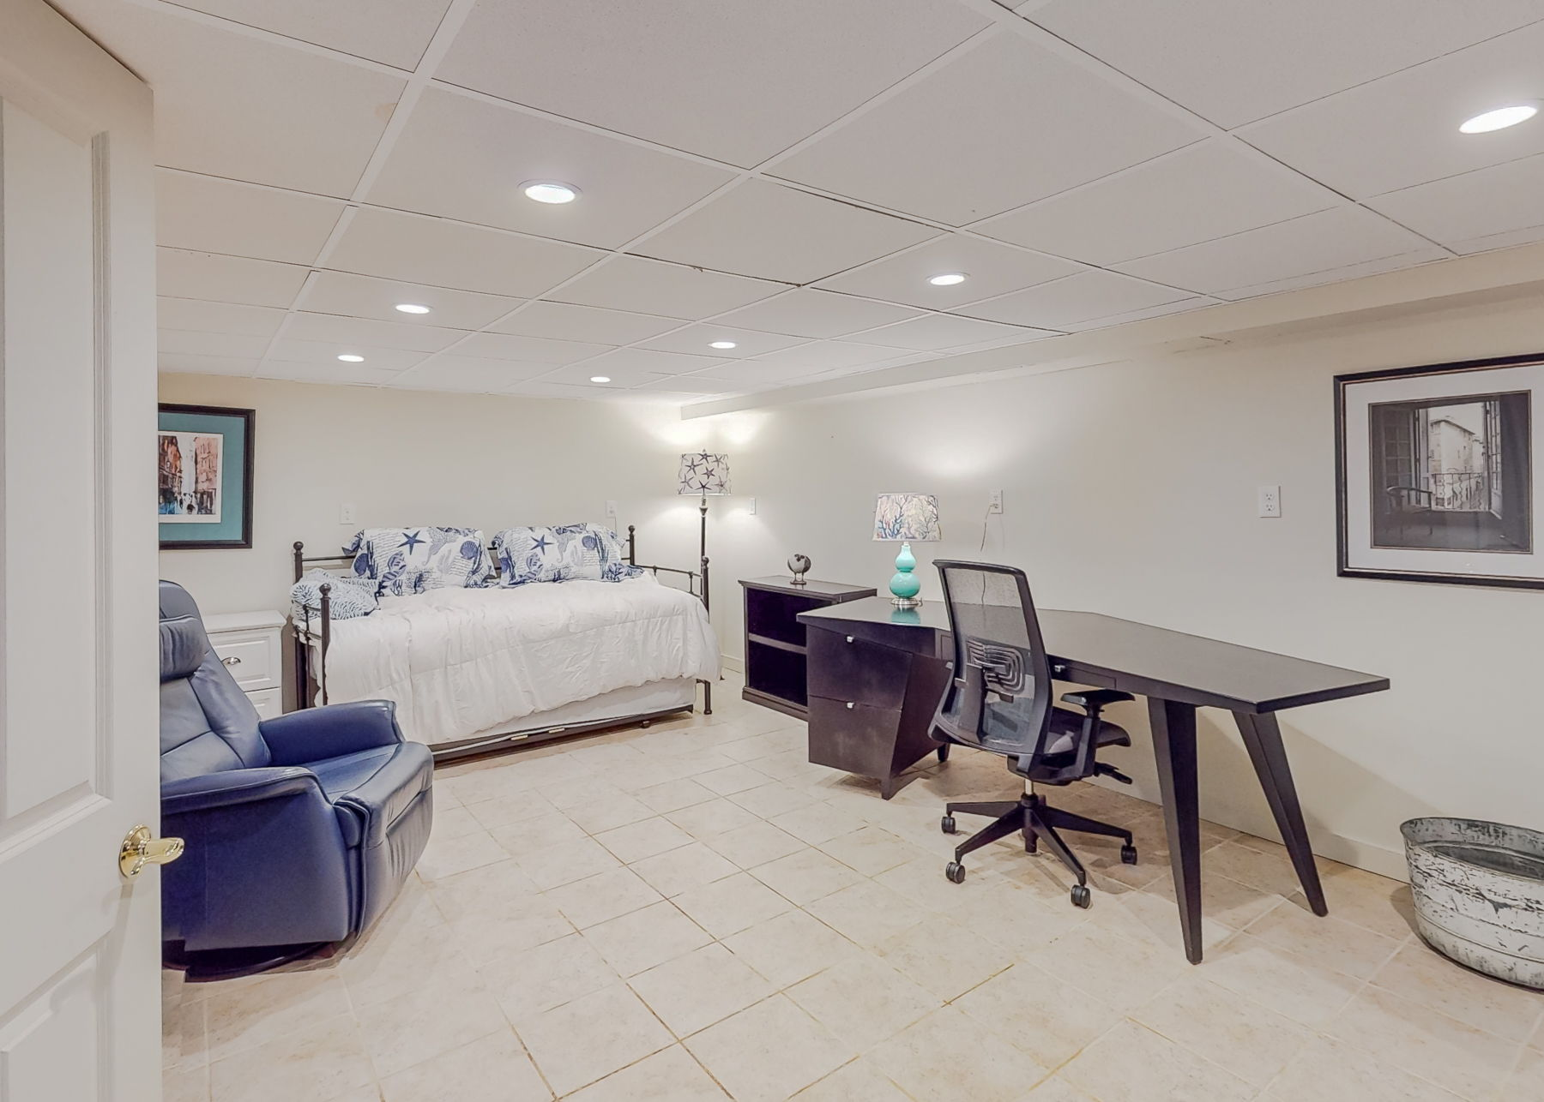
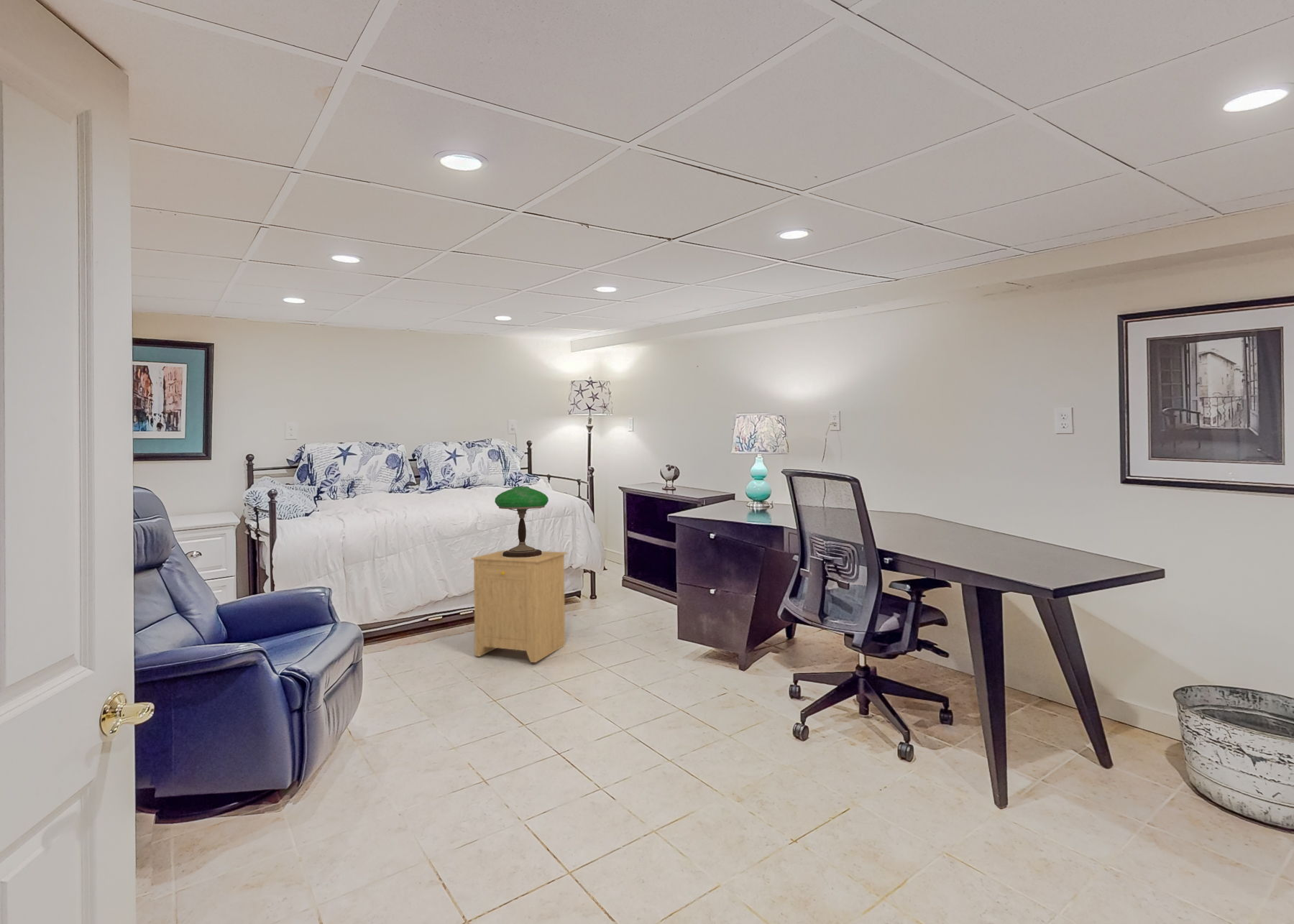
+ side table (520, 603)
+ table lamp (522, 520)
